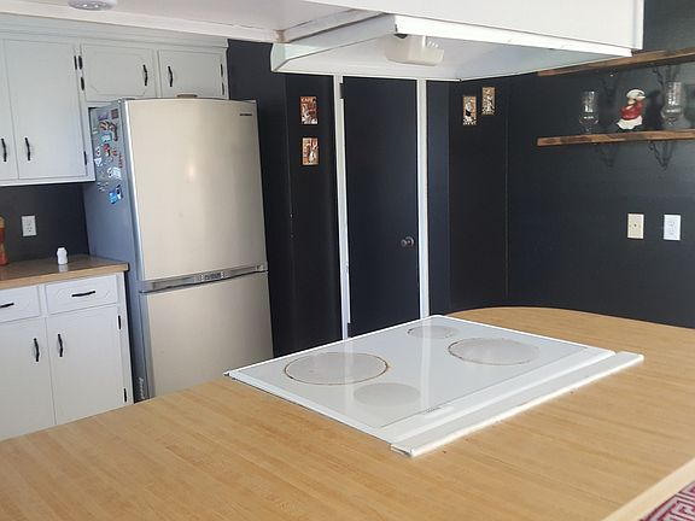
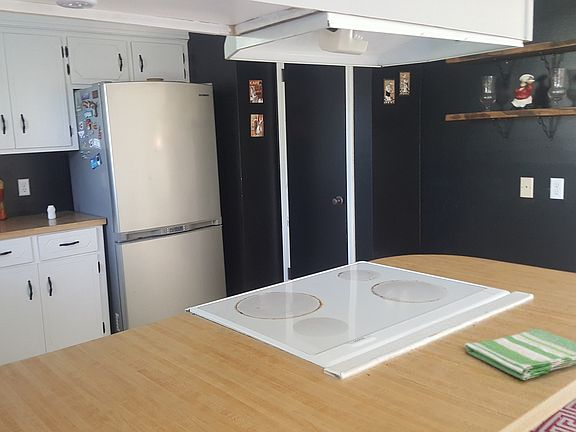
+ dish towel (529, 350)
